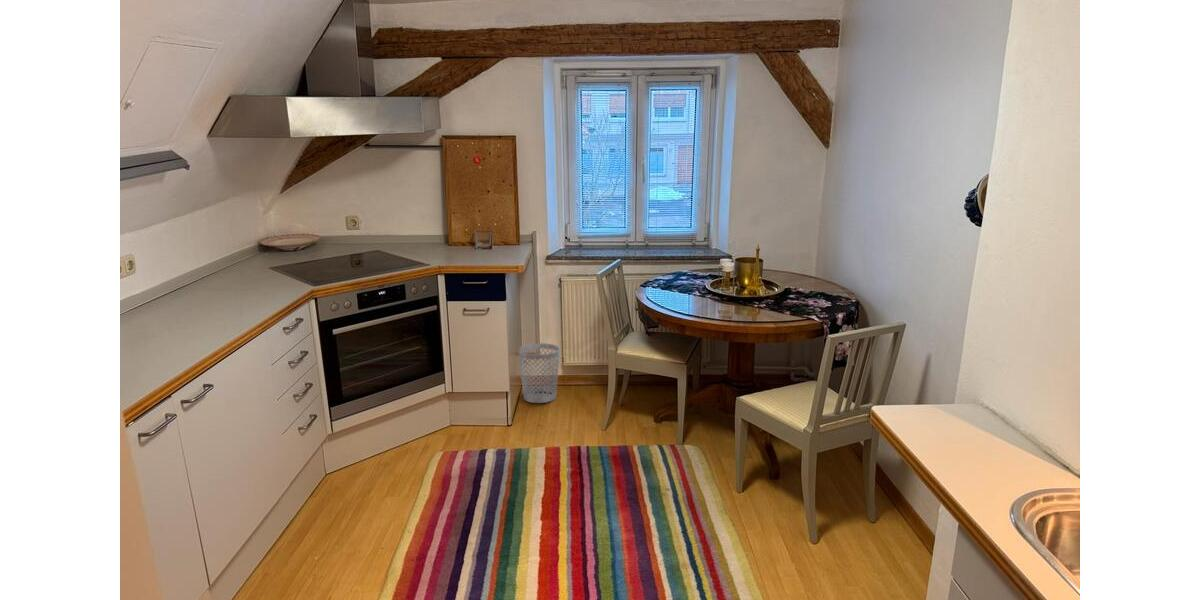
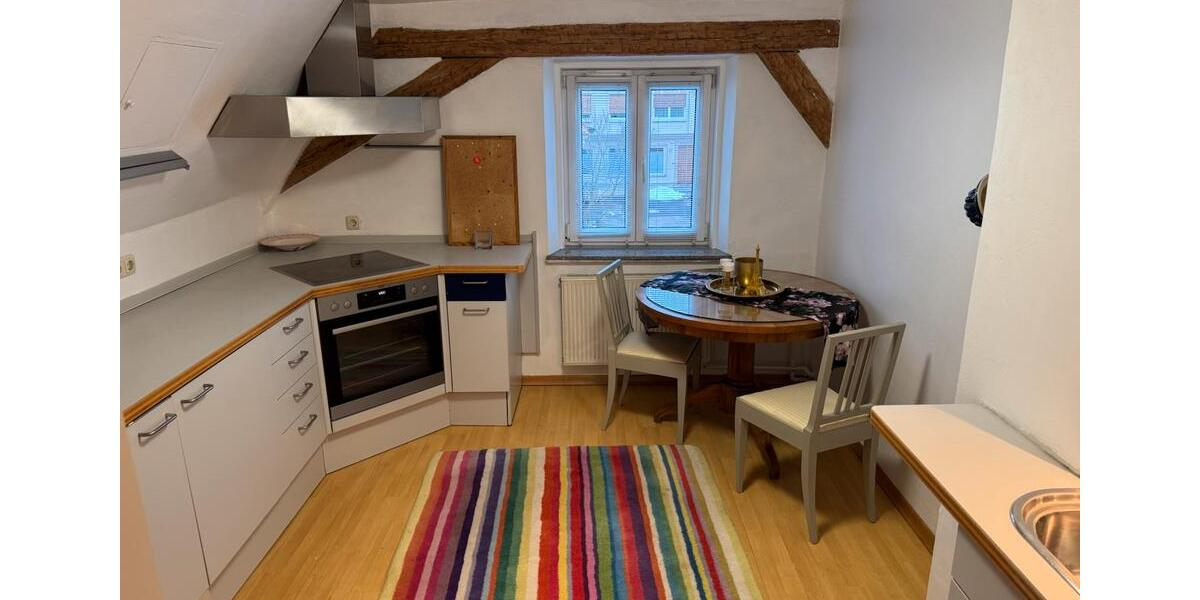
- wastebasket (539, 373)
